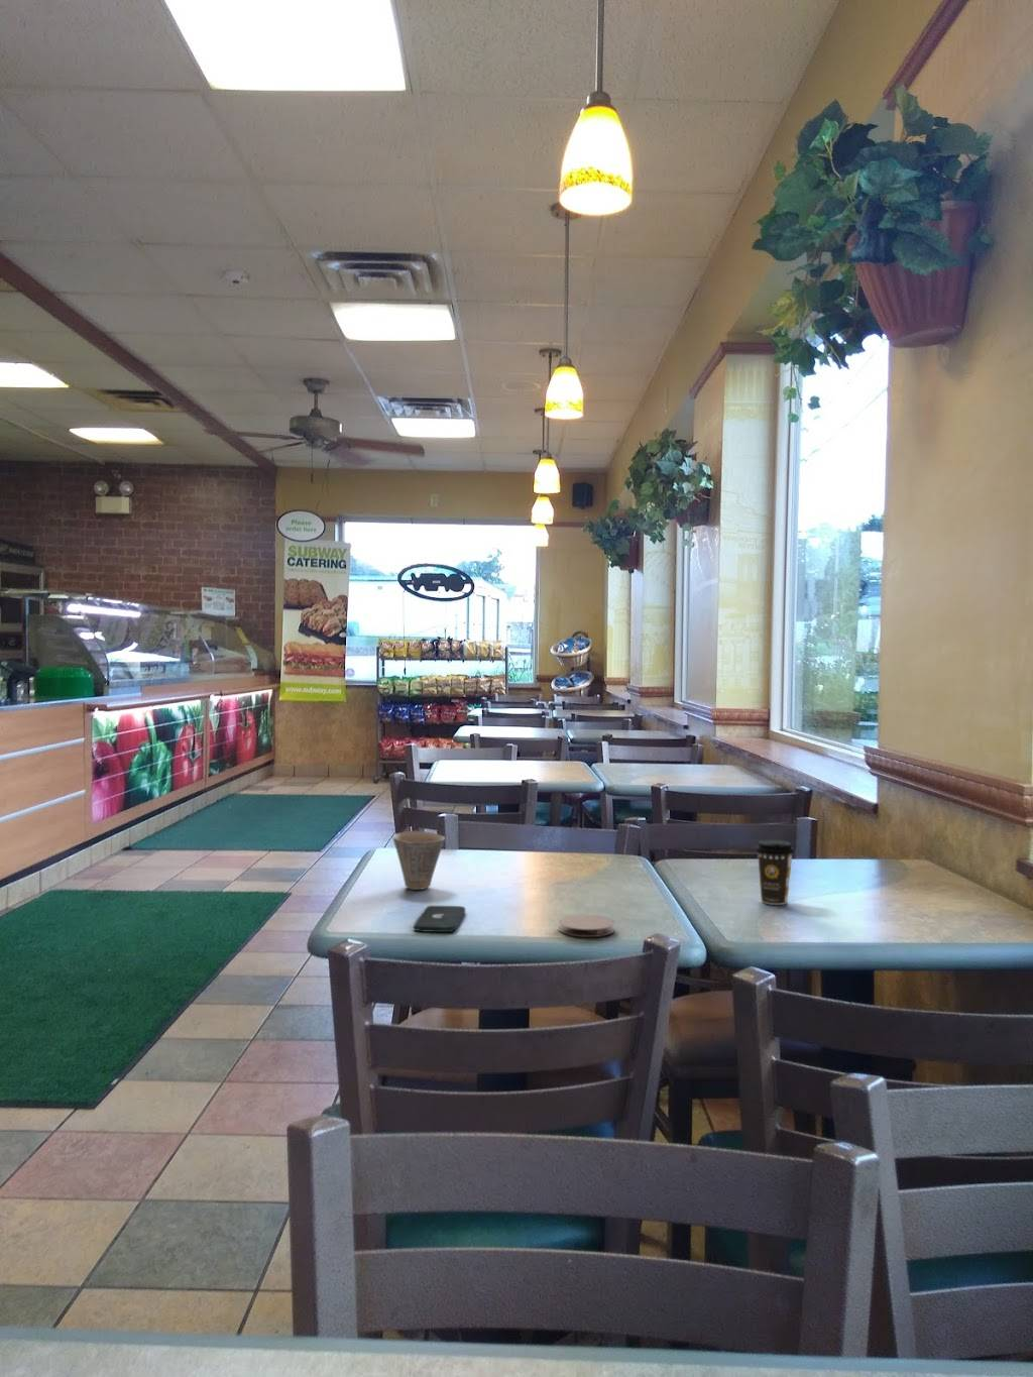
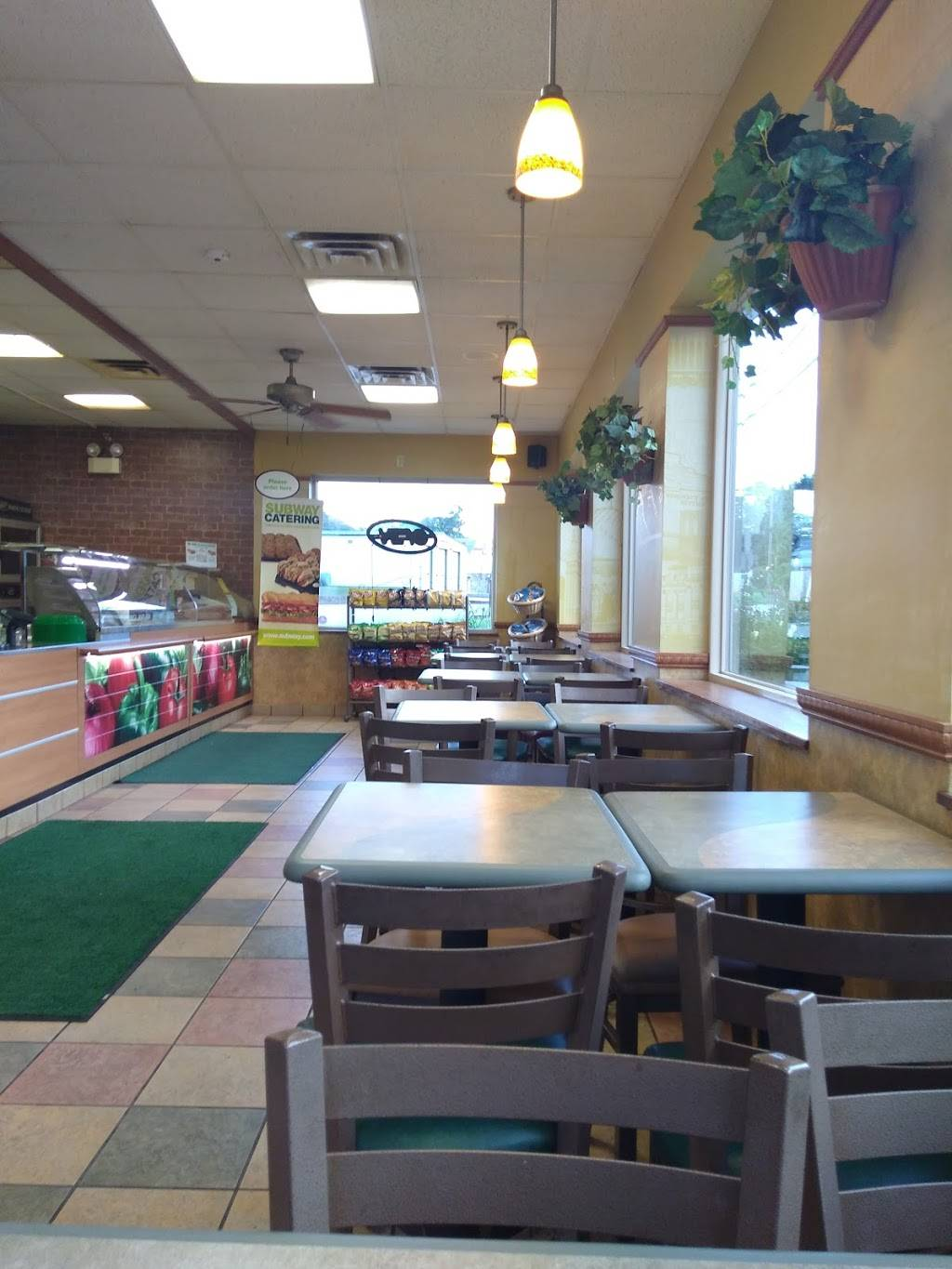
- smartphone (439, 918)
- coaster (586, 926)
- coffee cup (774, 871)
- cup (419, 860)
